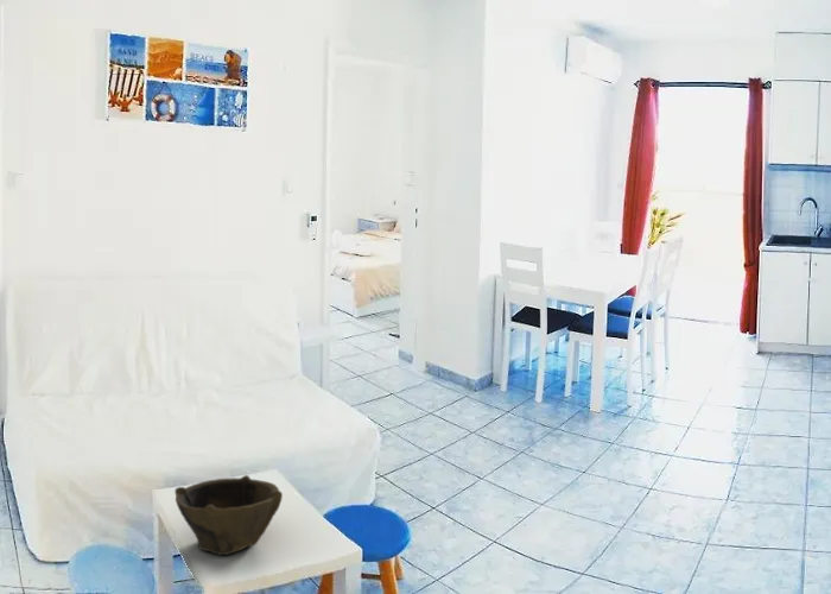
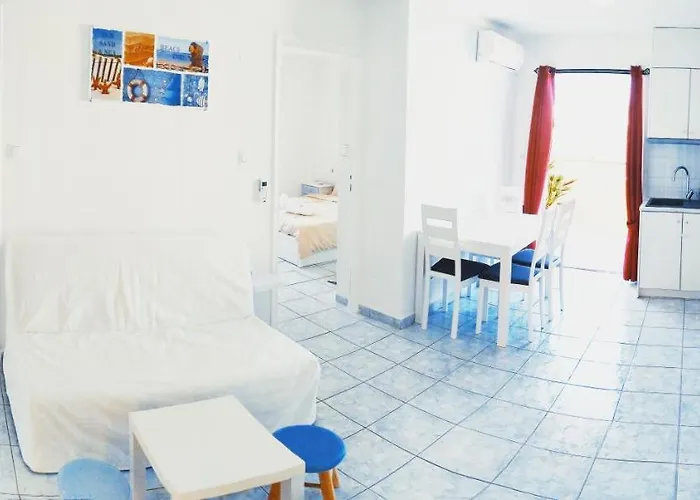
- bowl (228, 514)
